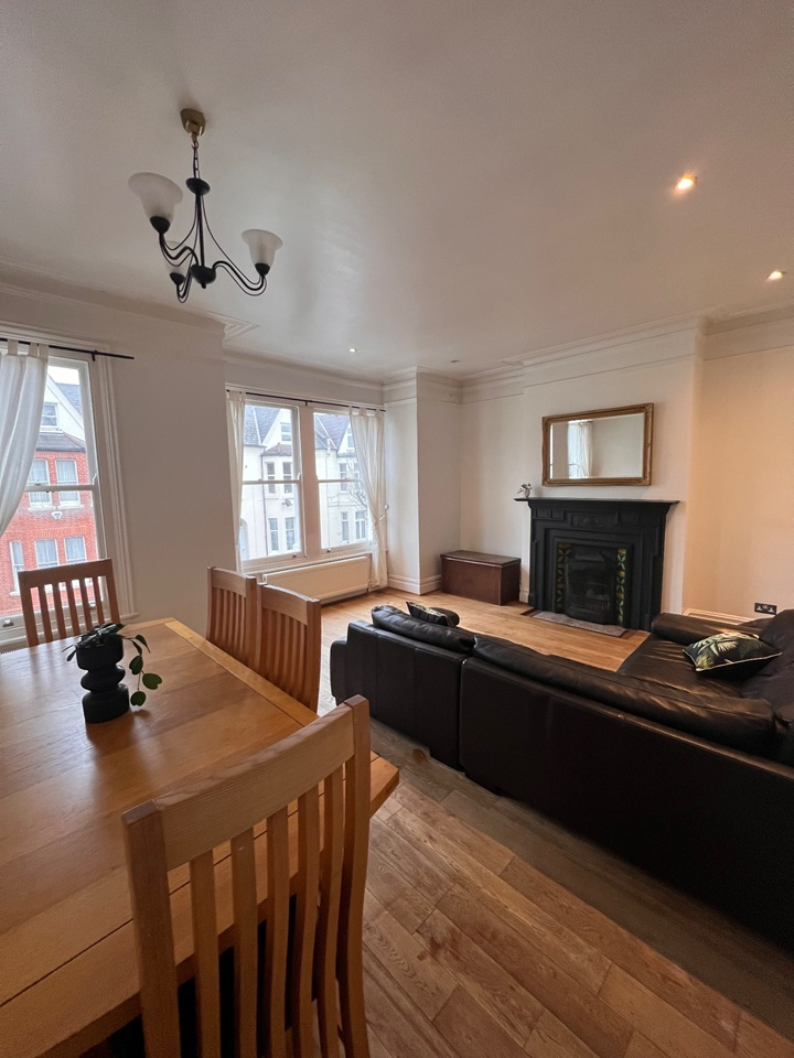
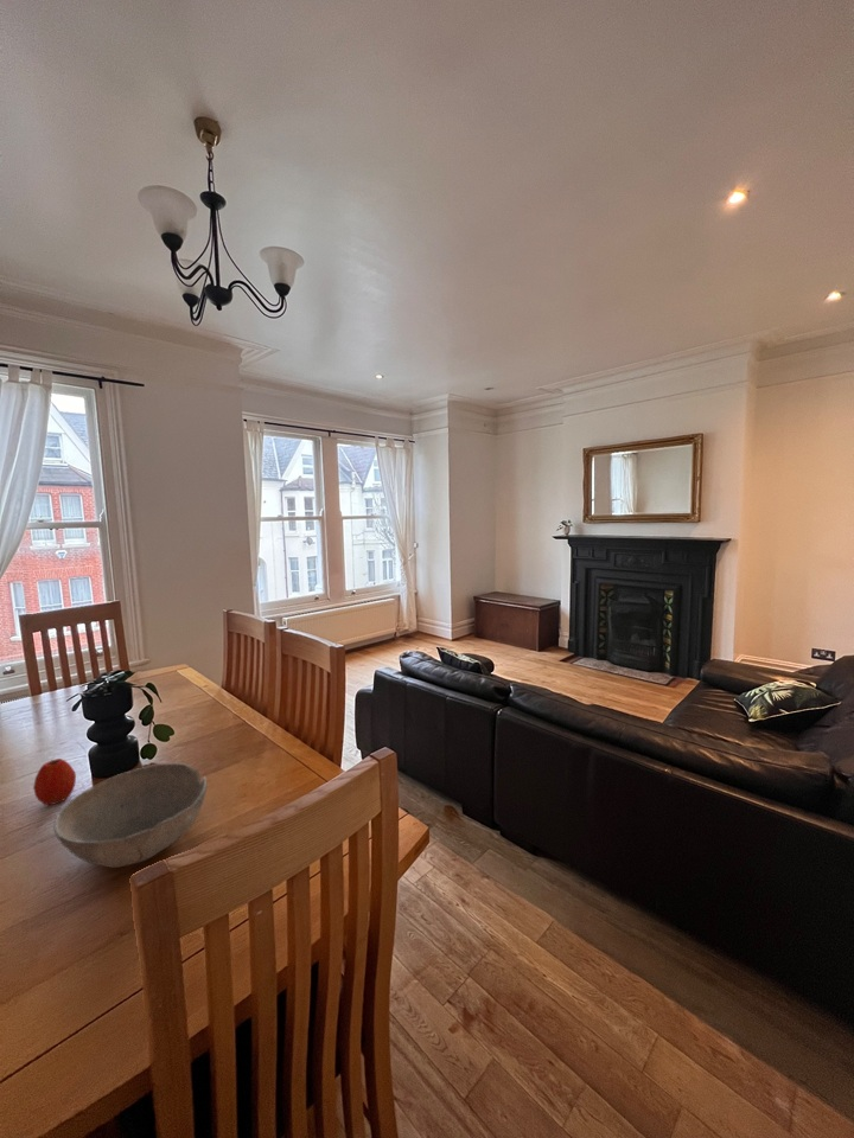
+ apple (55, 779)
+ bowl (136, 819)
